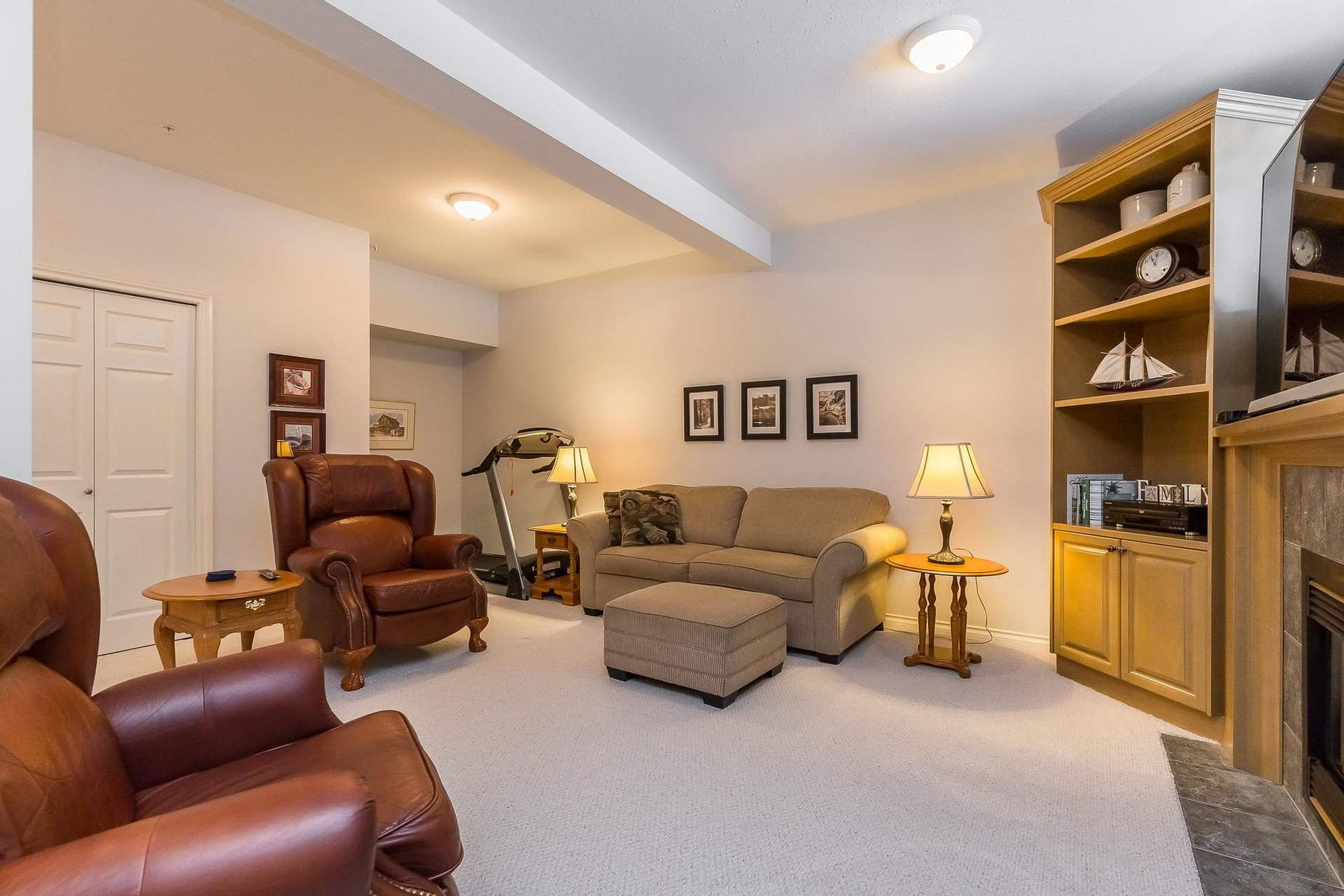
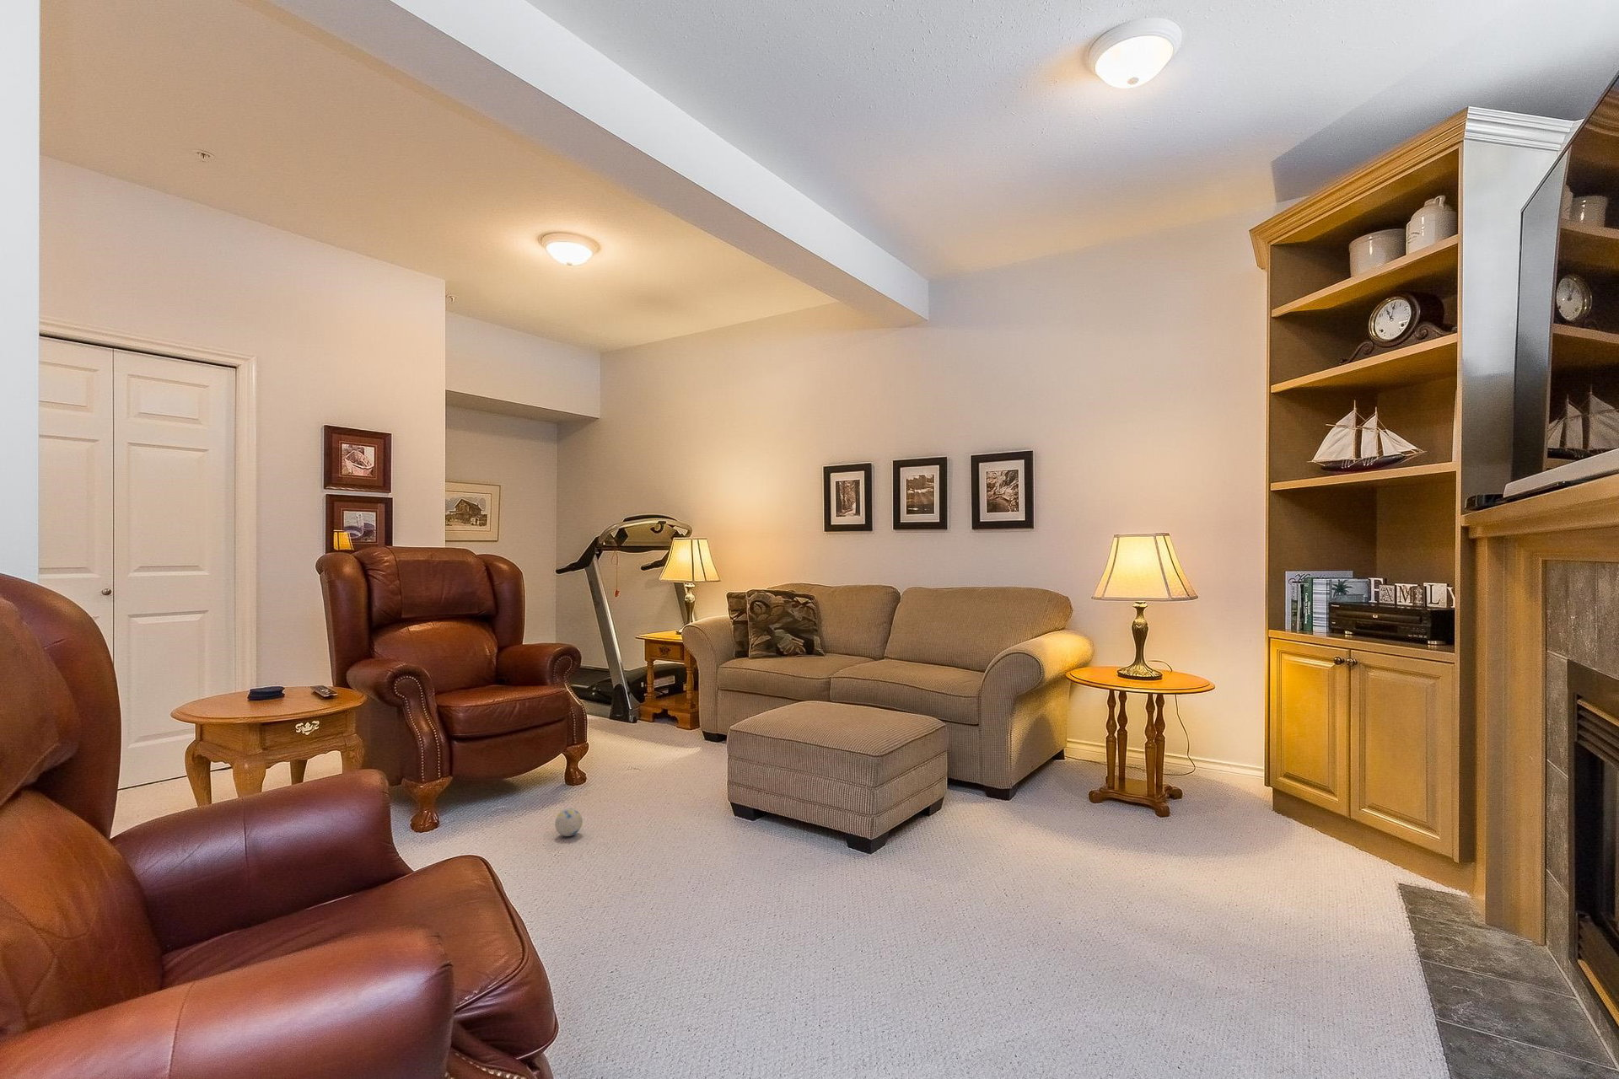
+ decorative ball (569, 821)
